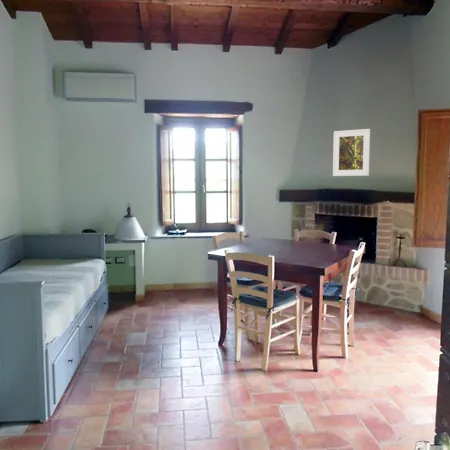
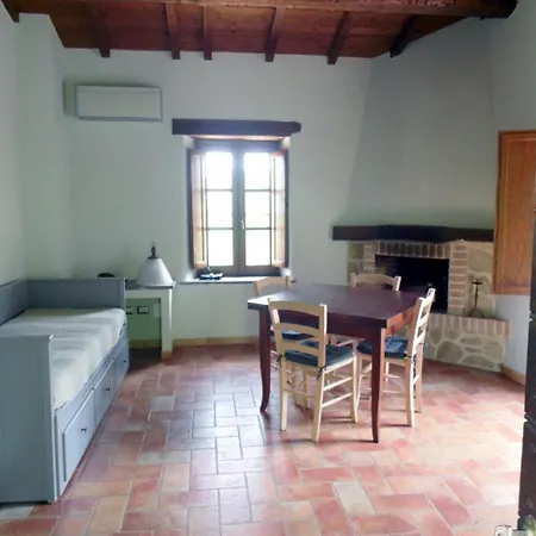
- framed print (351, 153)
